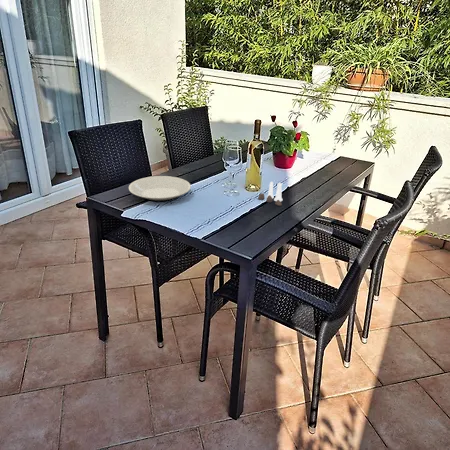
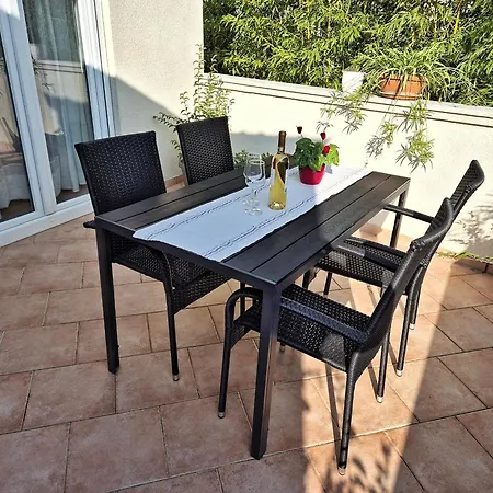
- plate (160, 190)
- salt and pepper shaker set (272, 192)
